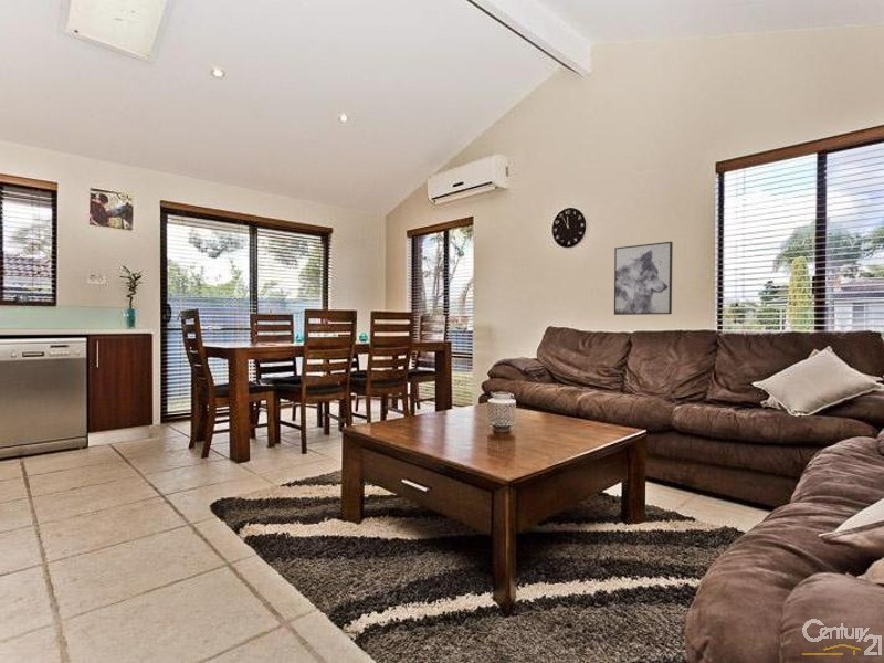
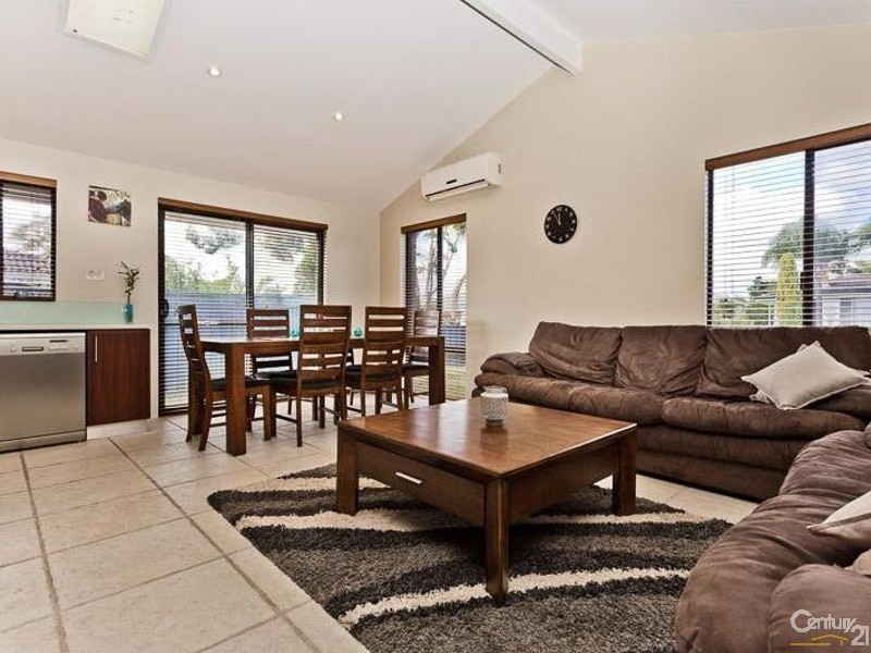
- wall art (642, 280)
